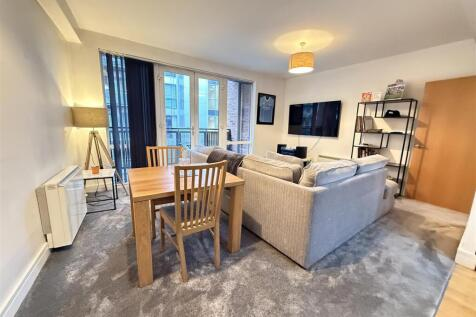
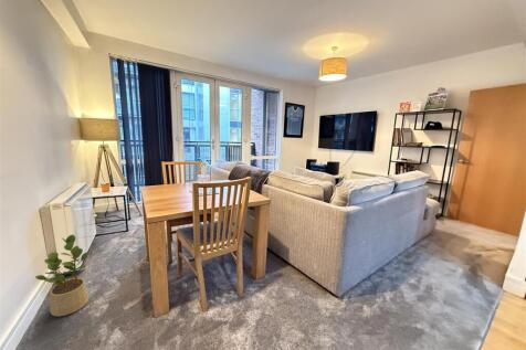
+ potted plant (61, 273)
